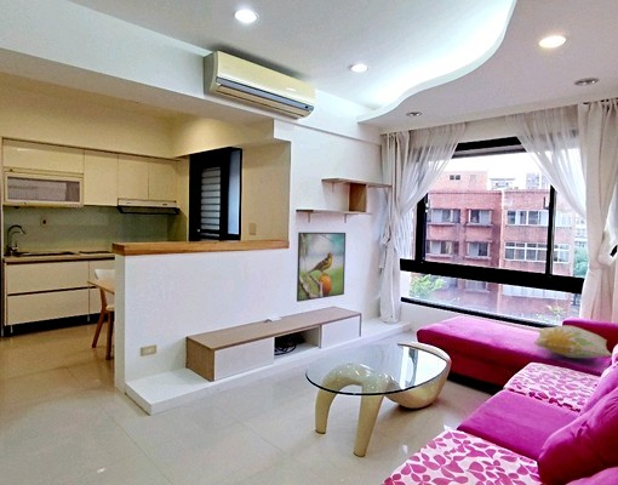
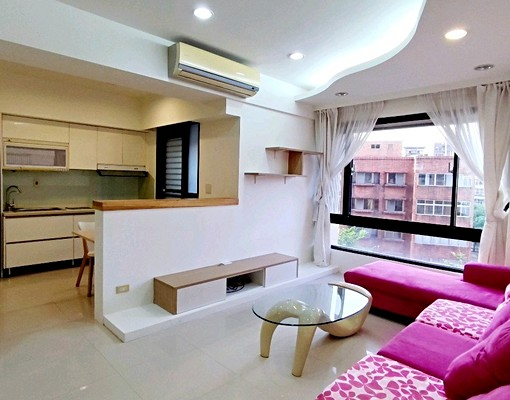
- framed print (322, 264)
- decorative pillow (571, 341)
